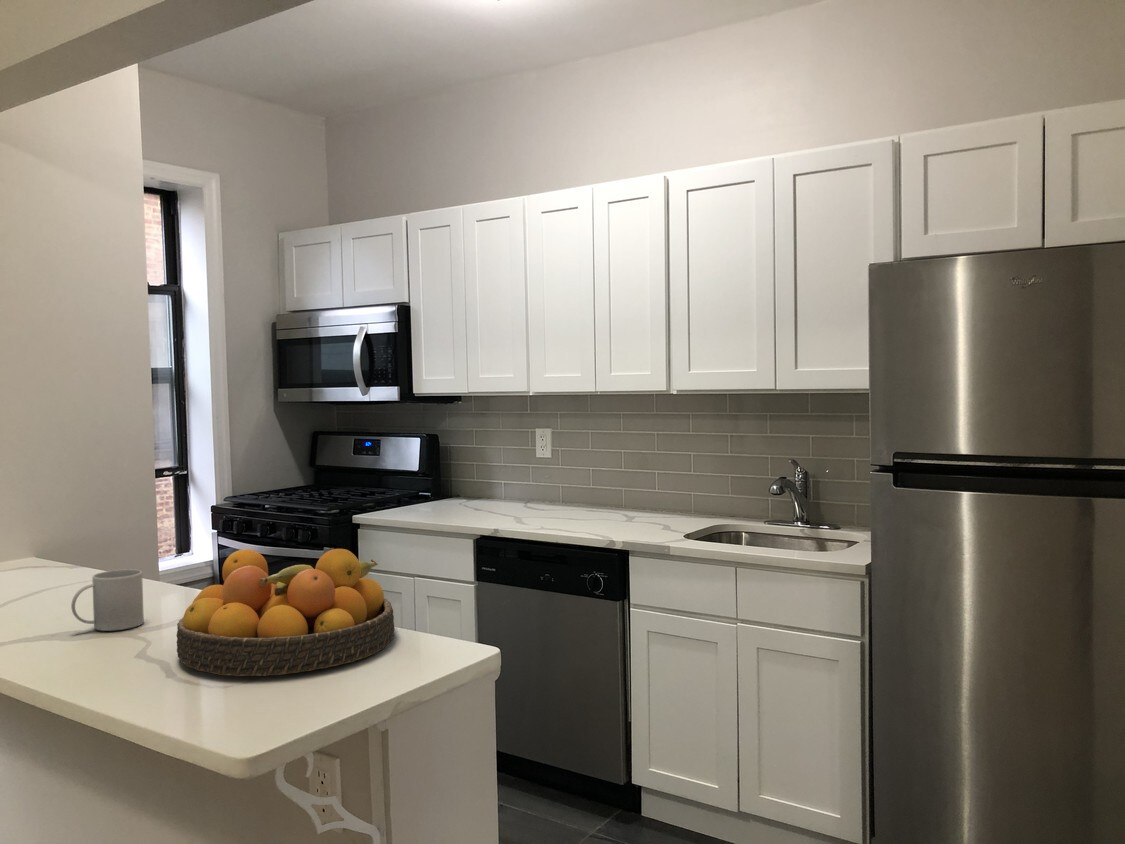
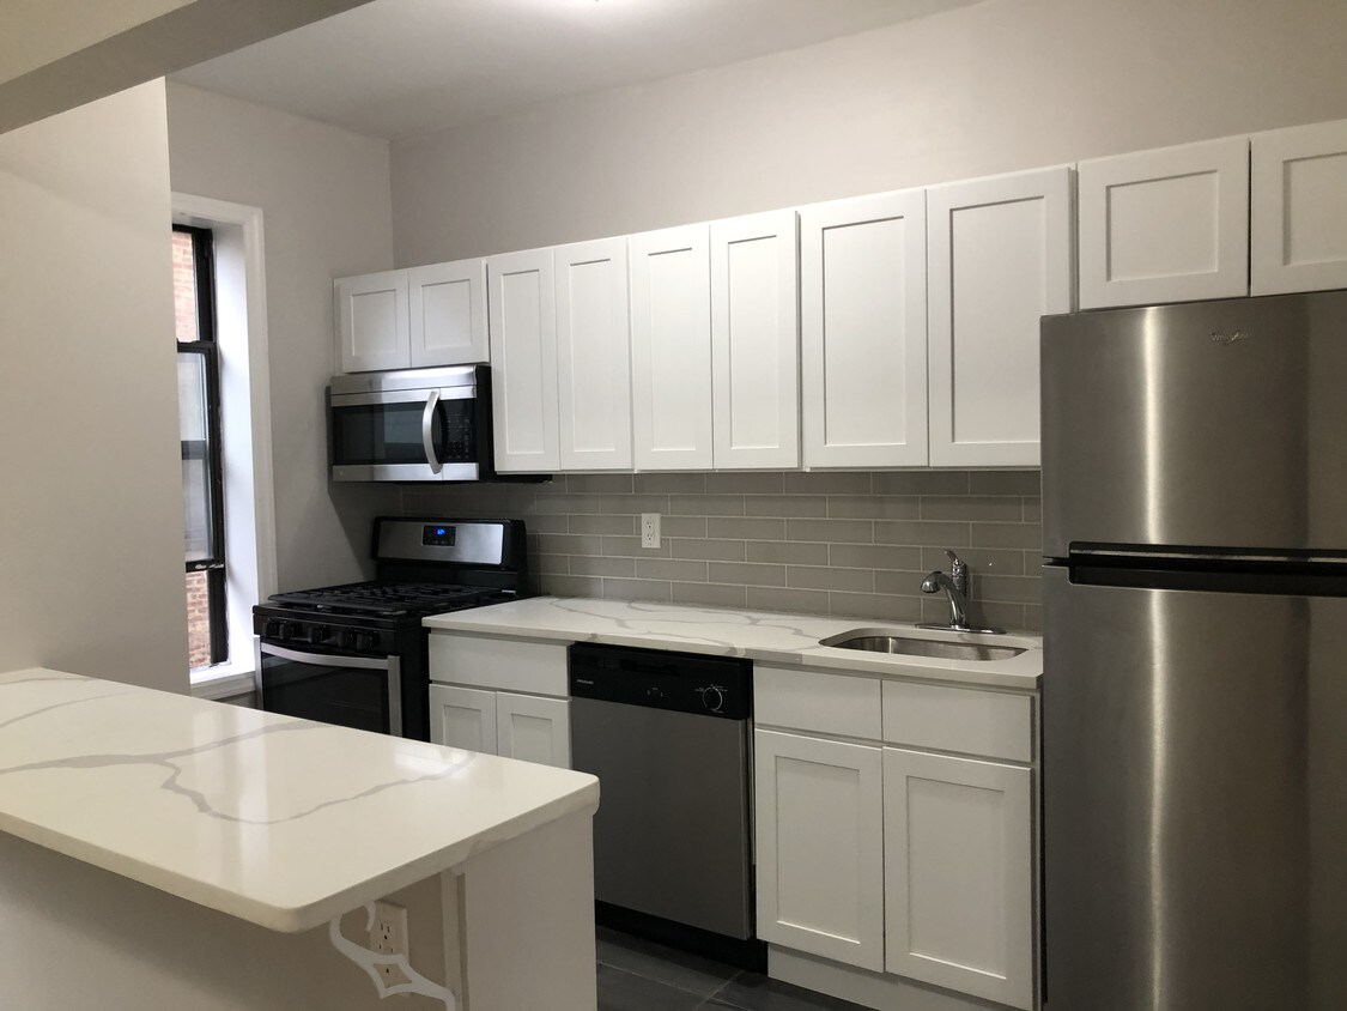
- fruit bowl (288, 598)
- mug (107, 601)
